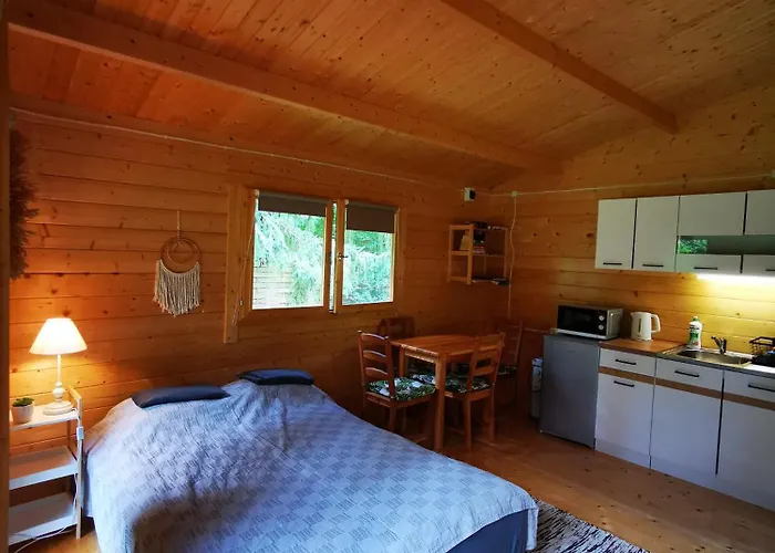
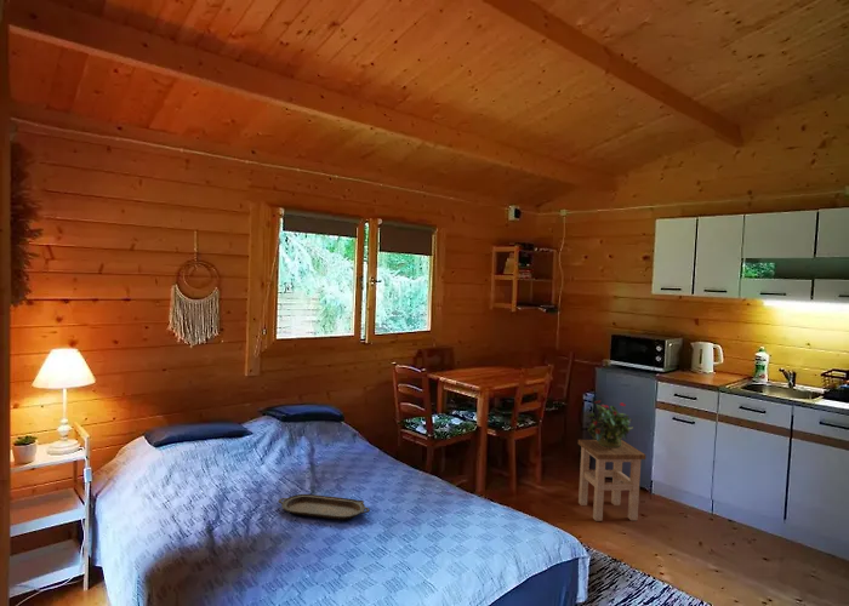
+ serving tray (323, 507)
+ potted plant (611, 423)
+ stool (609, 475)
